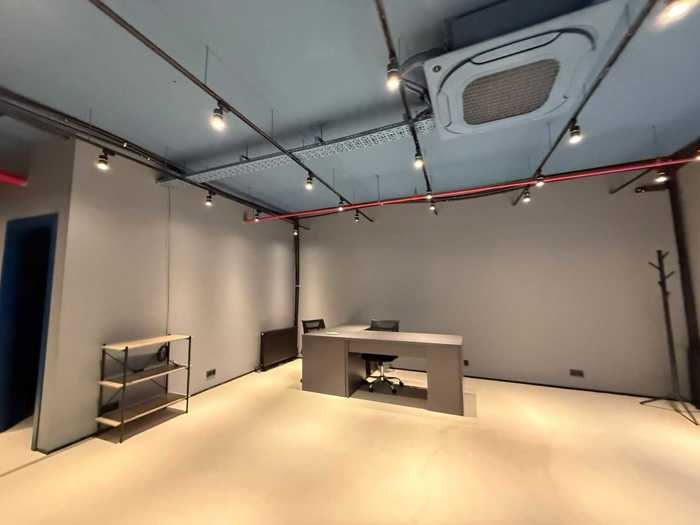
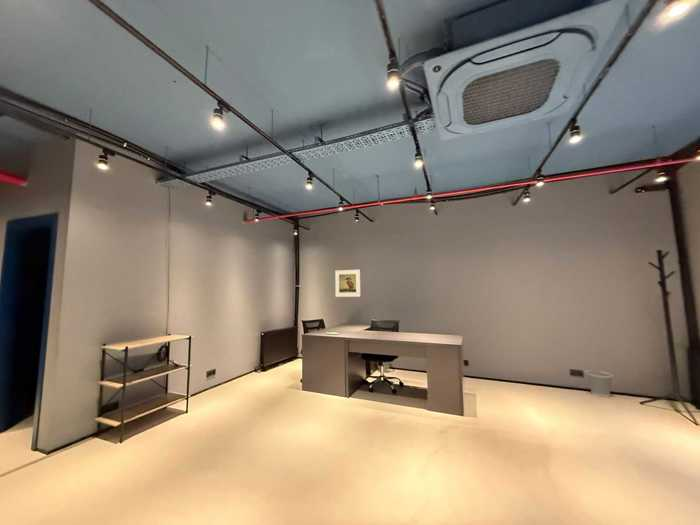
+ wastebasket (599, 383)
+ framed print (347, 283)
